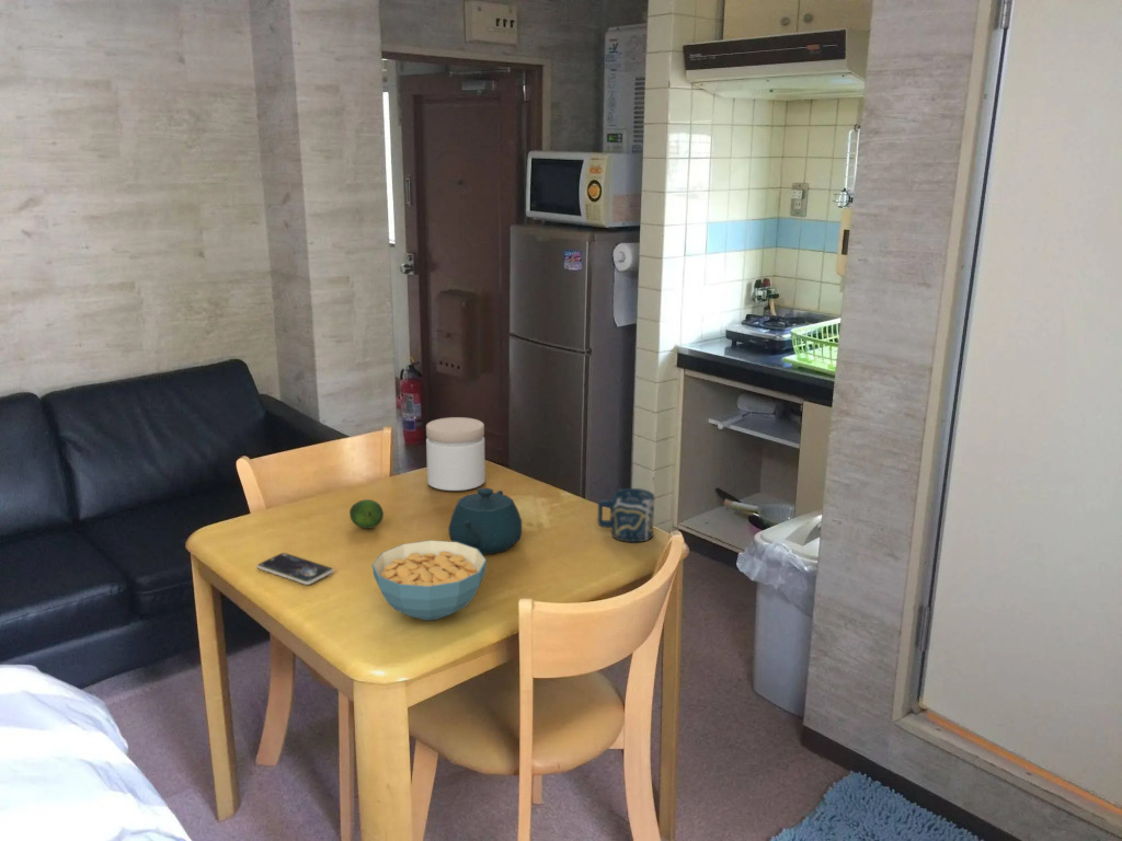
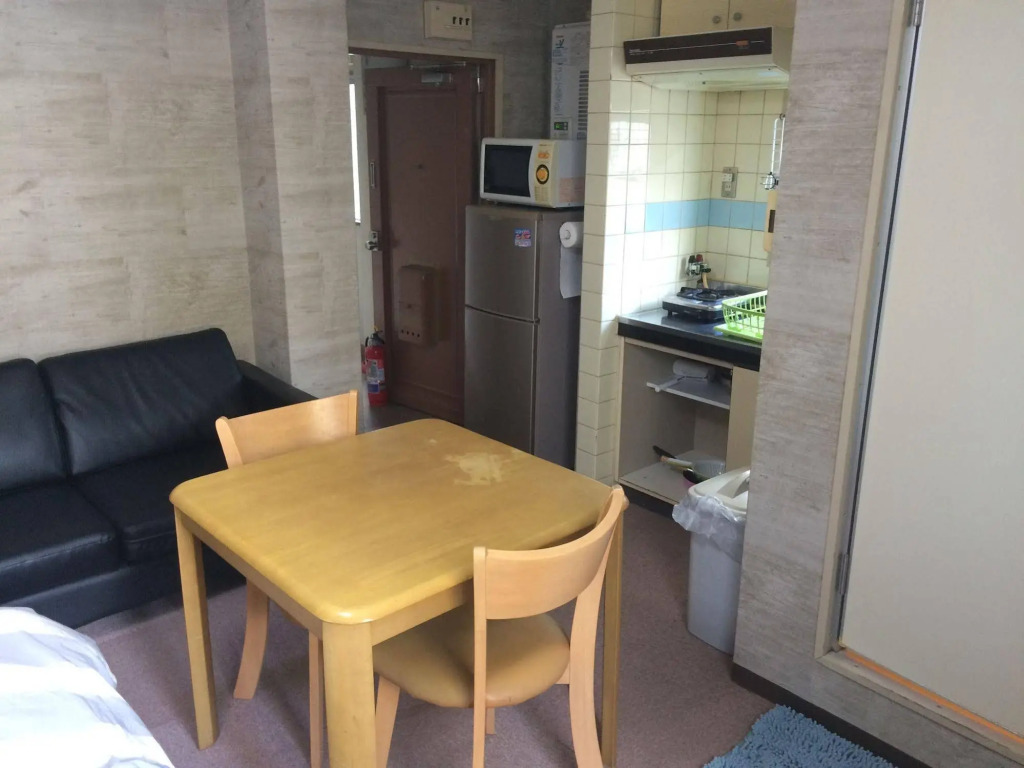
- cup (626, 514)
- teapot (484, 518)
- smartphone (295, 567)
- cereal bowl (430, 587)
- fruit (365, 514)
- jar (455, 453)
